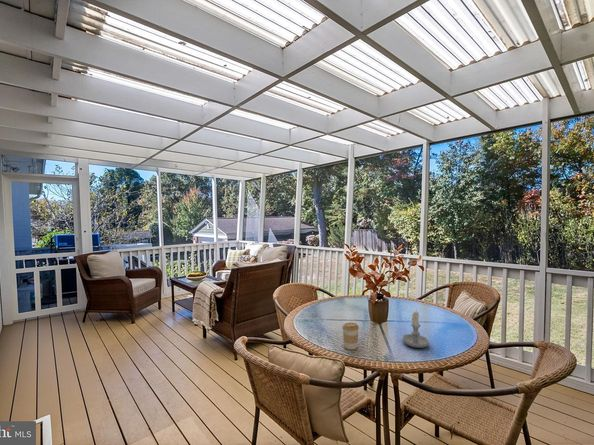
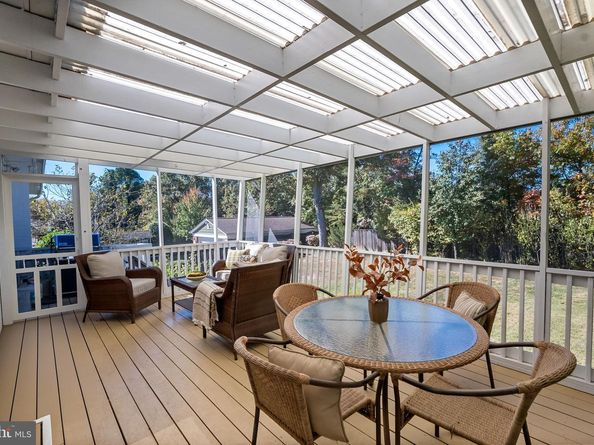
- candle (415, 327)
- coffee cup (350, 335)
